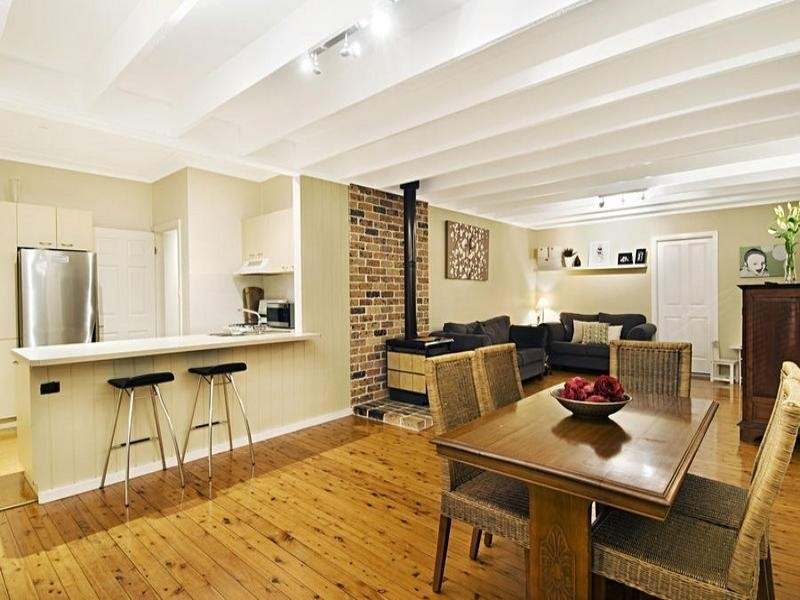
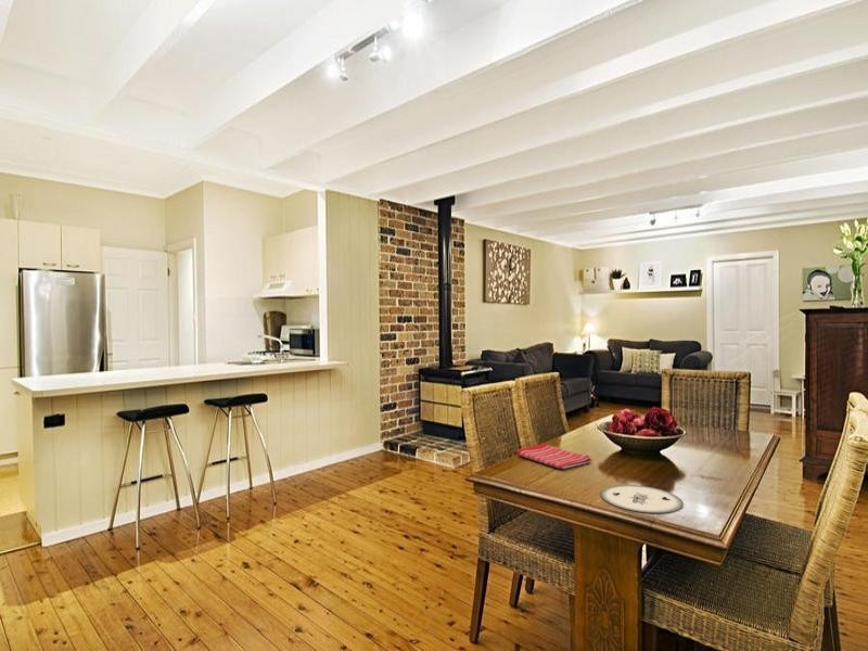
+ dish towel (552, 455)
+ plate (640, 497)
